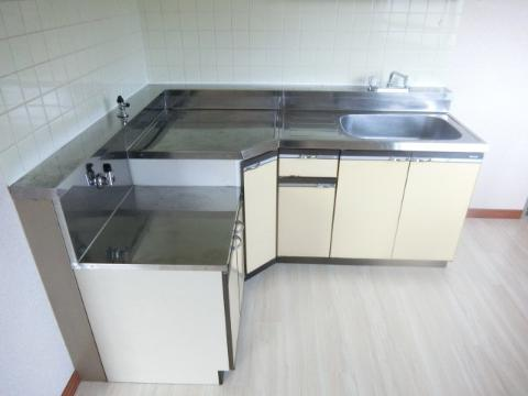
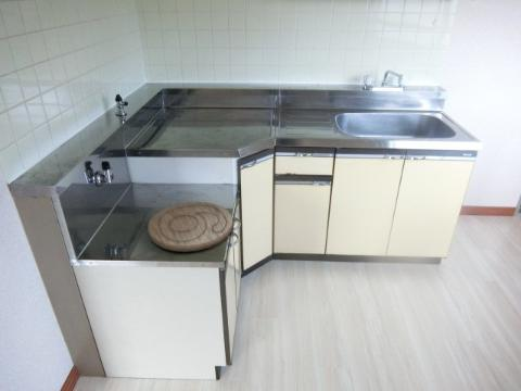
+ cutting board (191, 224)
